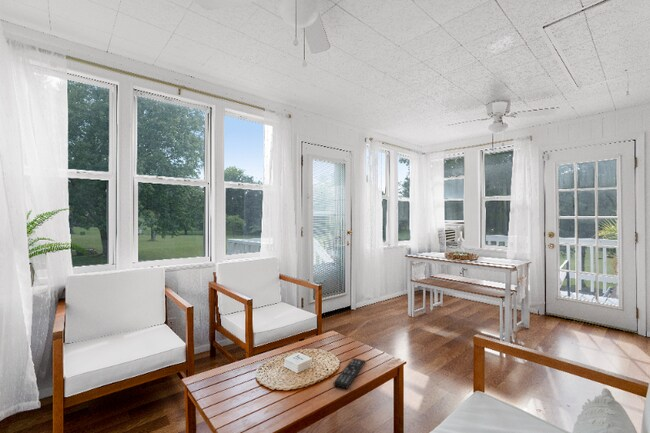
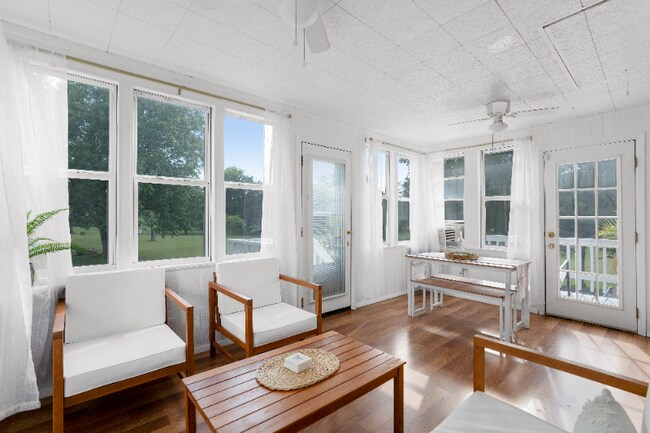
- remote control (350, 371)
